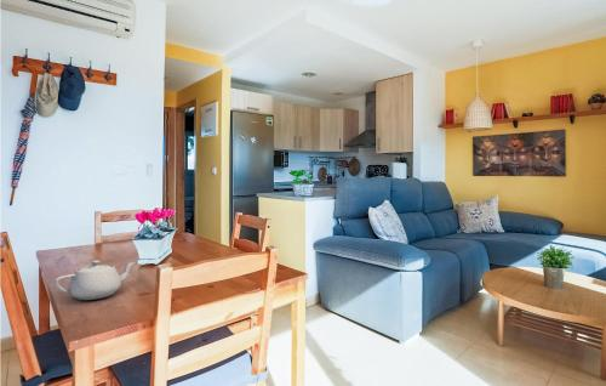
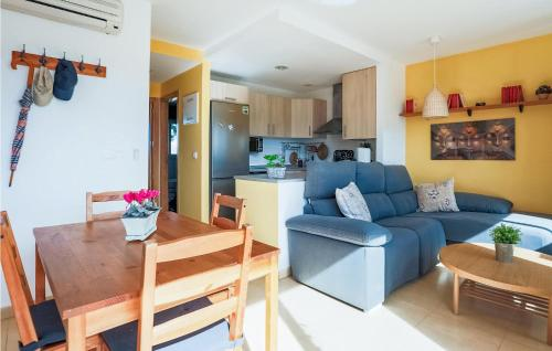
- teapot (97, 277)
